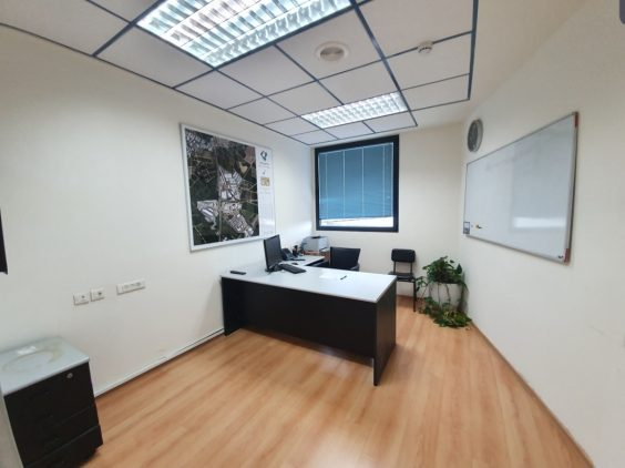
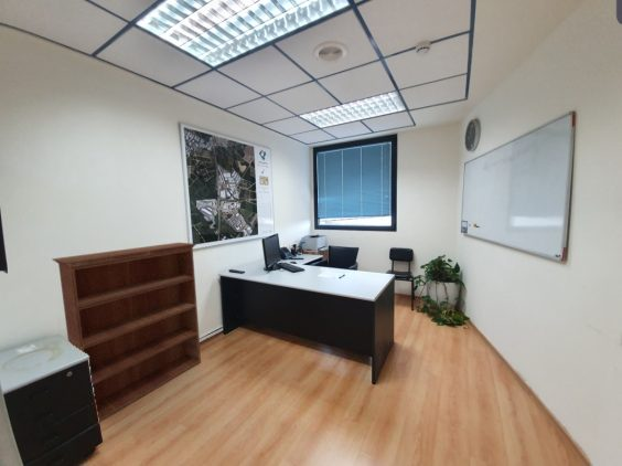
+ bookcase (141, 319)
